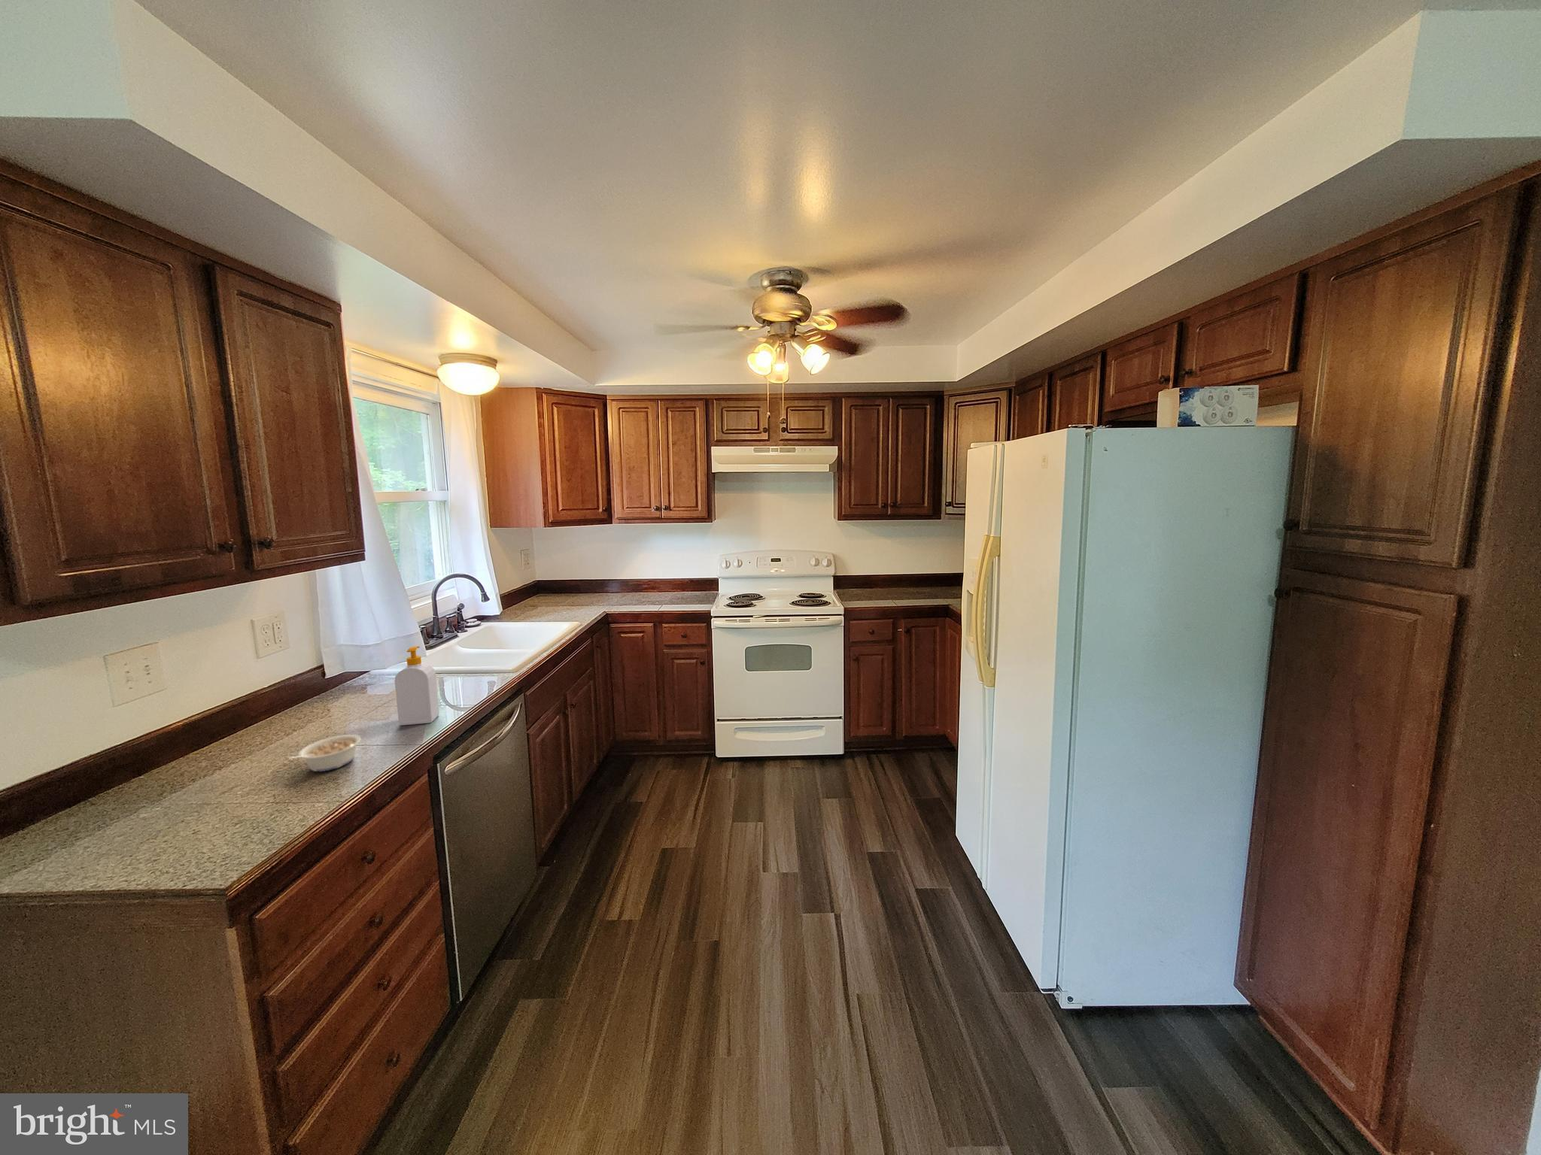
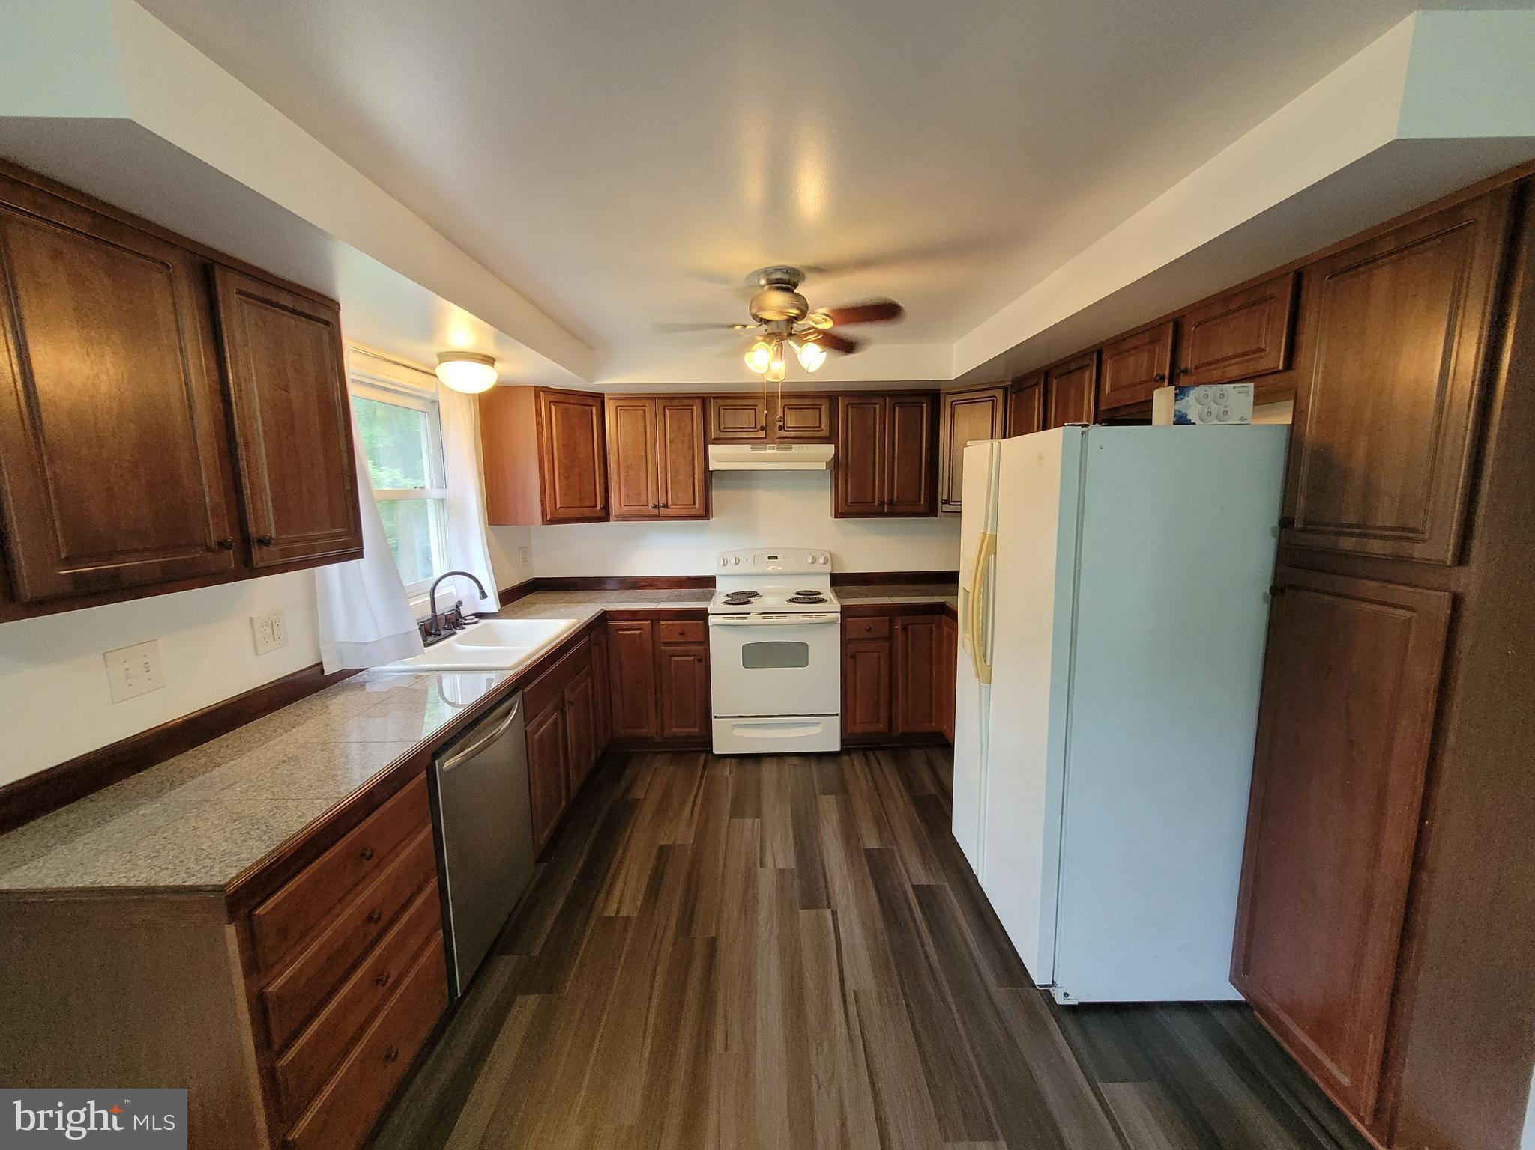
- soap bottle (416, 683)
- legume (330, 753)
